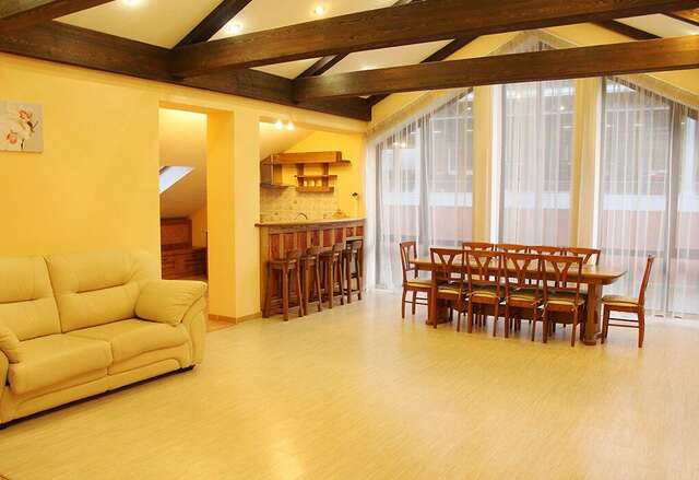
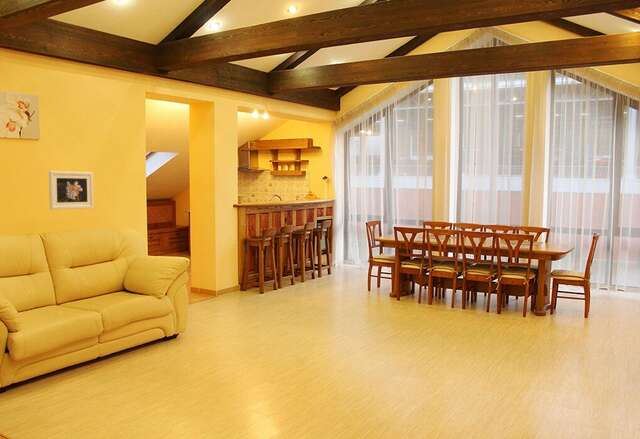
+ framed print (72, 190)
